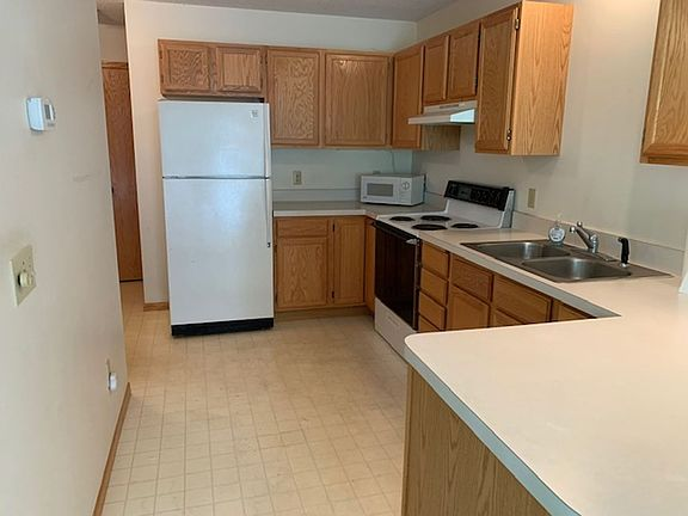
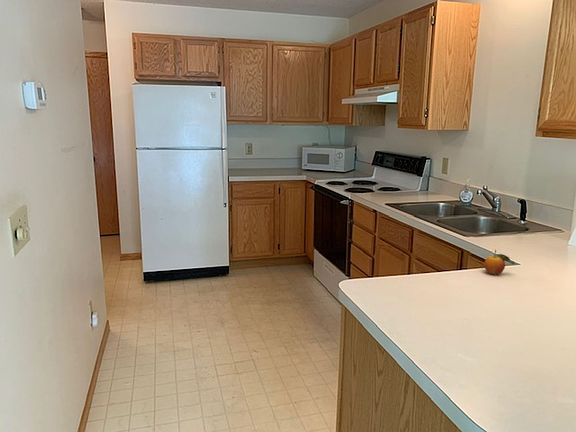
+ fruit (500, 261)
